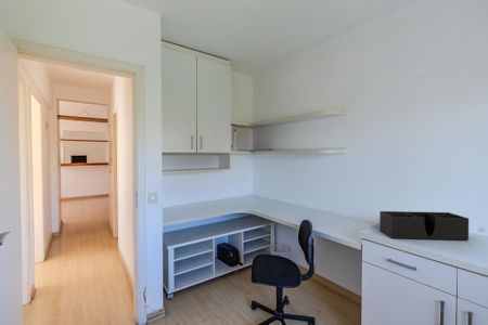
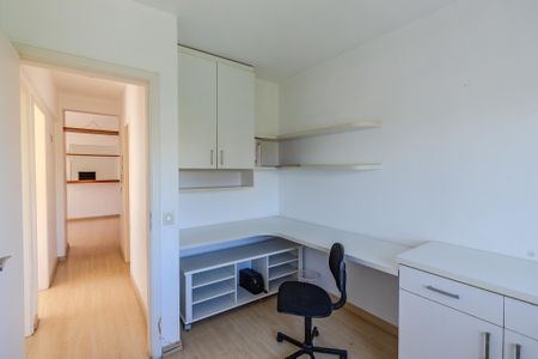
- desk organizer (421, 224)
